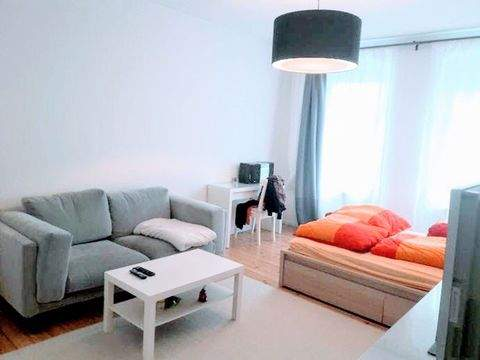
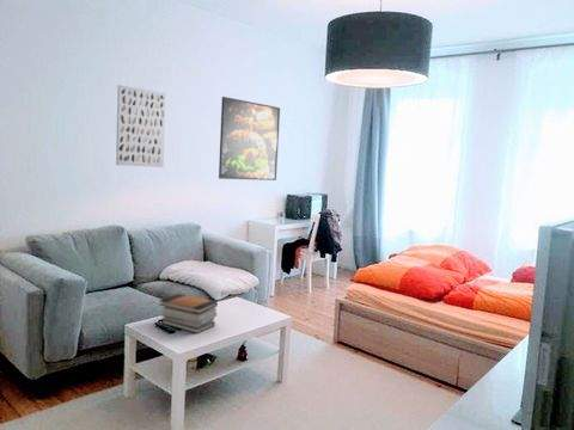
+ wall art (141, 128)
+ book stack (188, 312)
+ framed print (250, 141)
